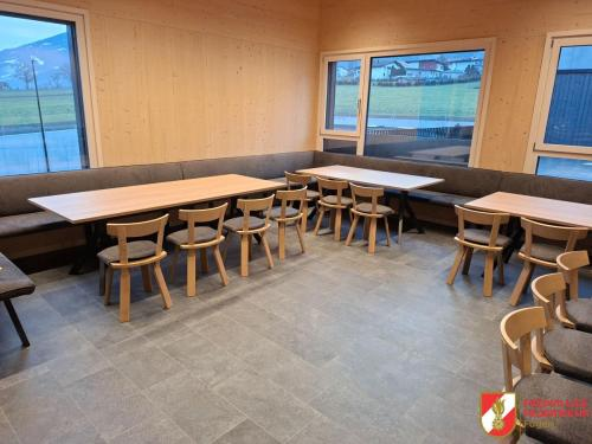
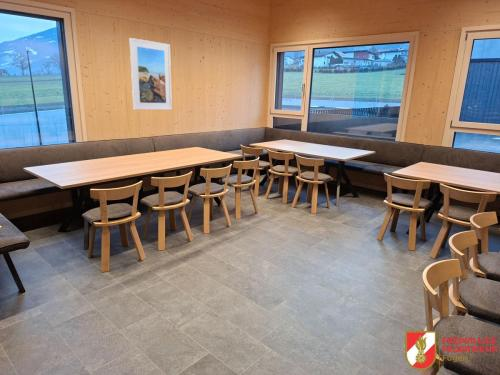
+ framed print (152, 76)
